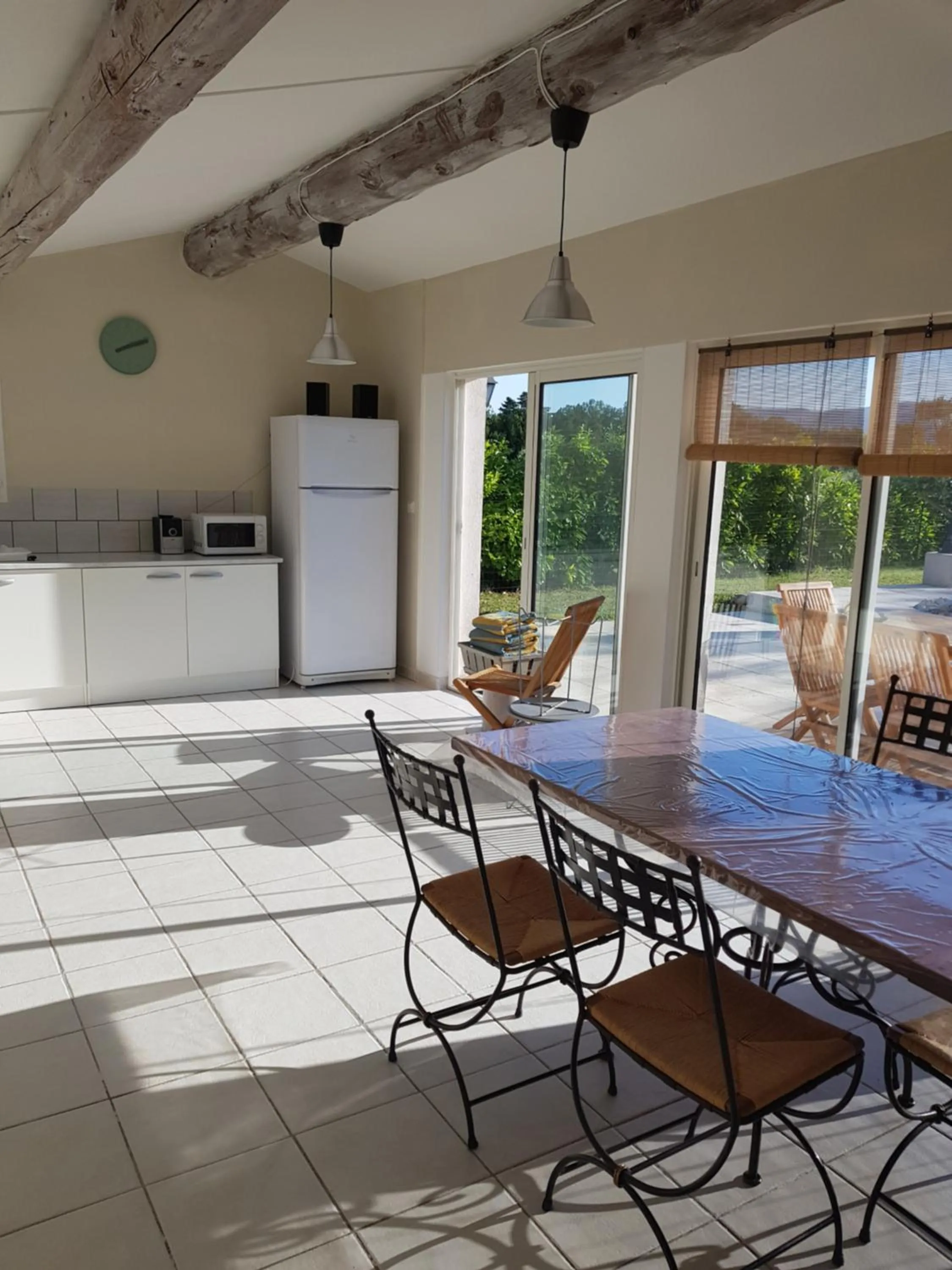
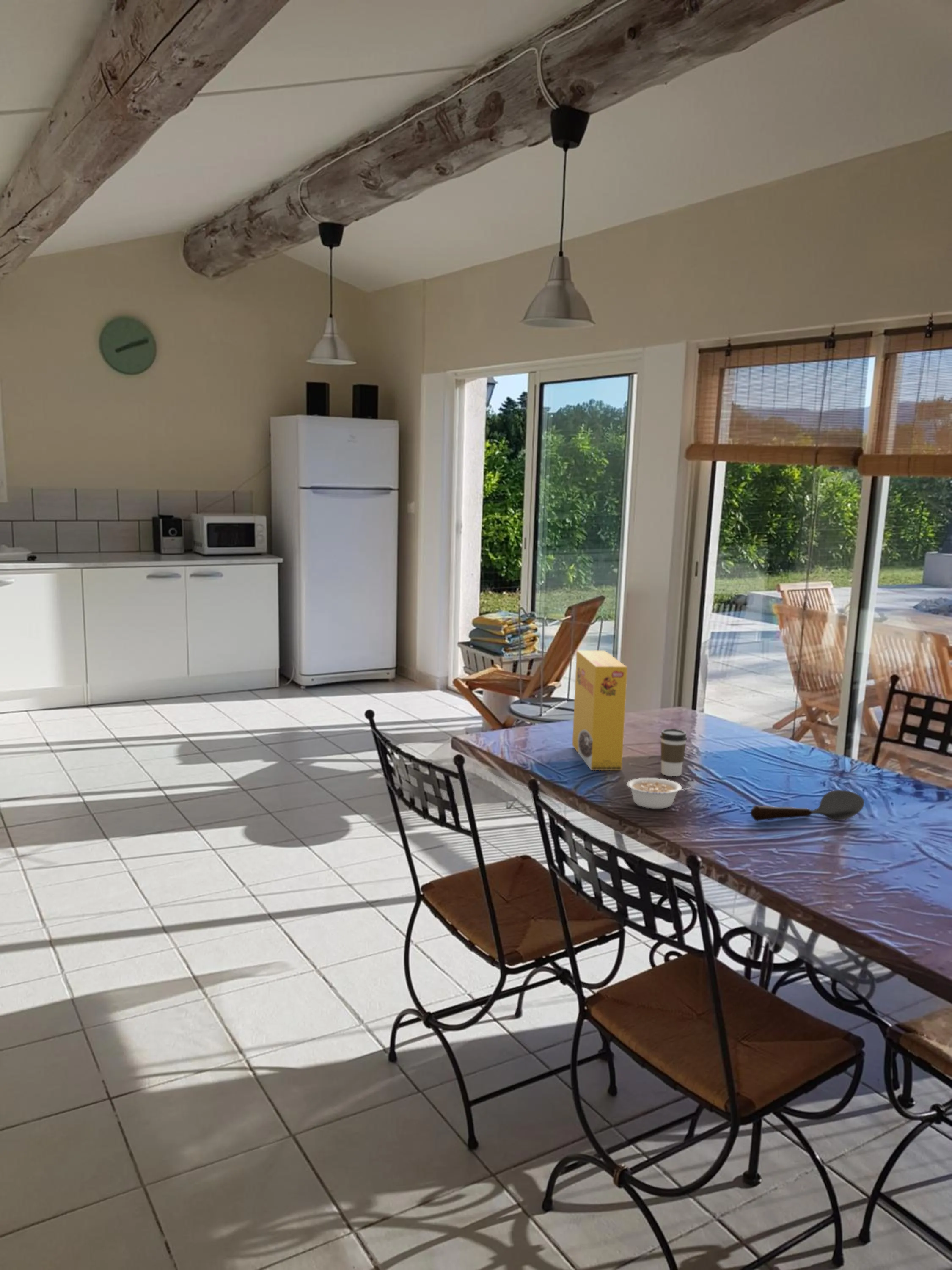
+ spoon (808, 809)
+ coffee cup (672, 753)
+ cereal box (598, 708)
+ legume (656, 792)
